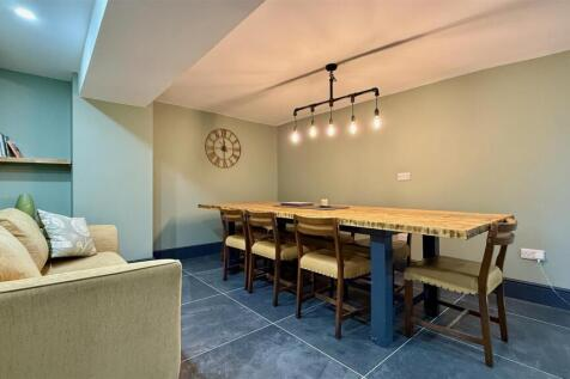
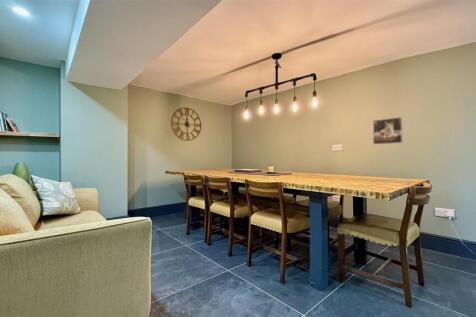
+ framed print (387, 131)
